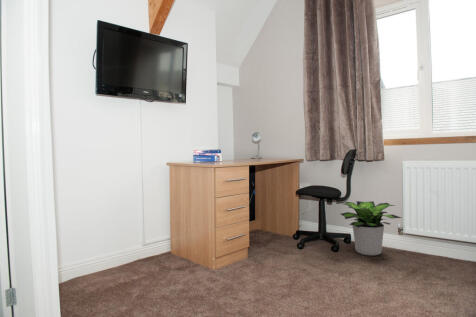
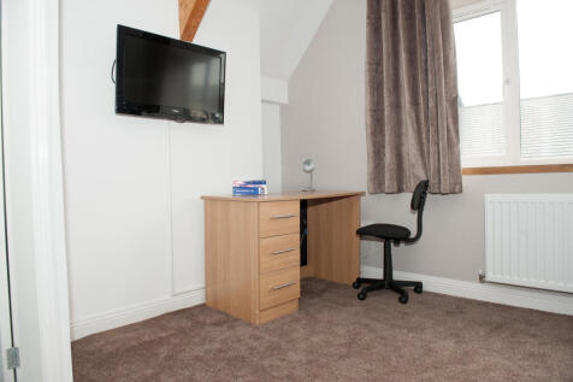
- potted plant (371, 228)
